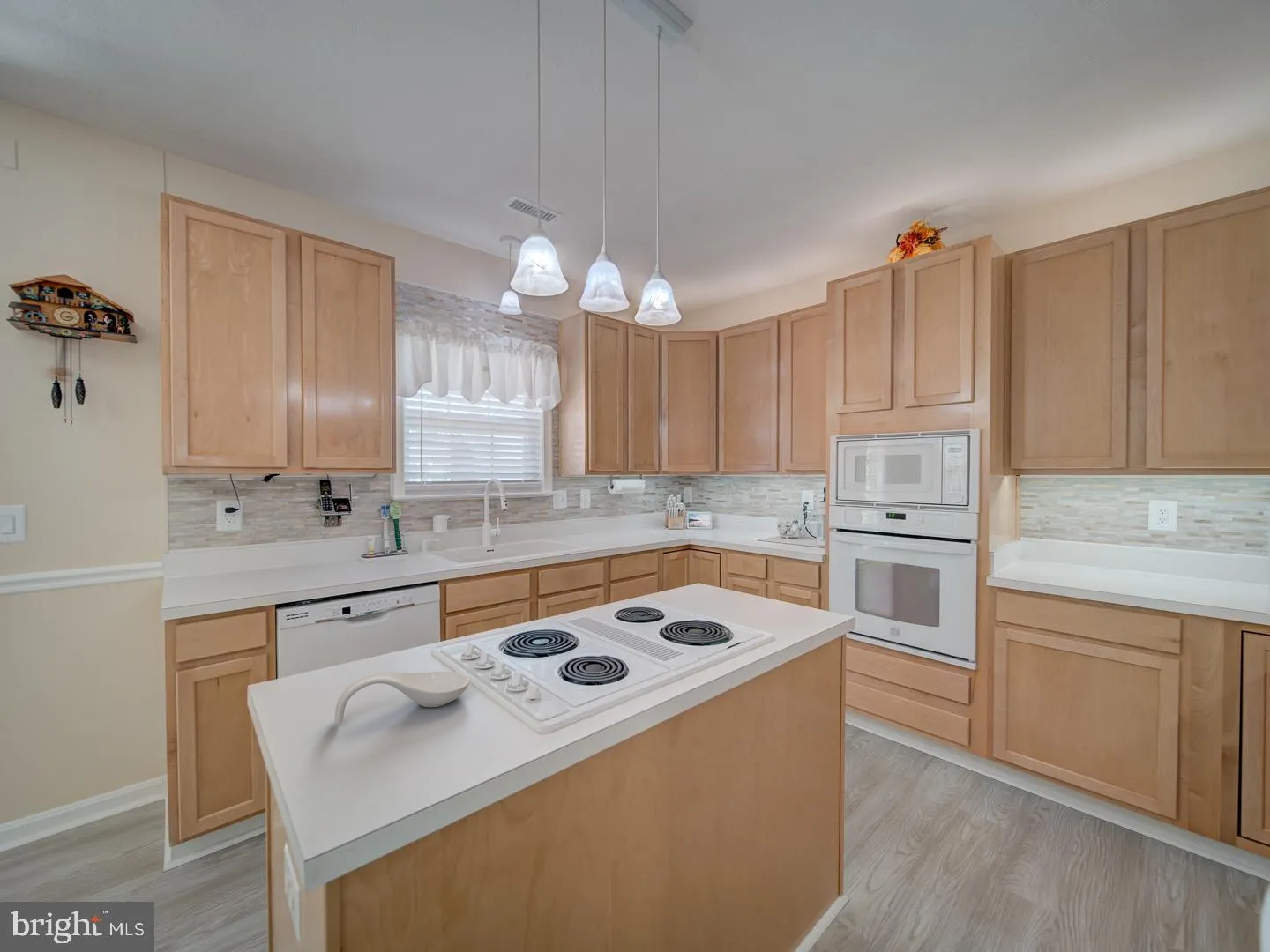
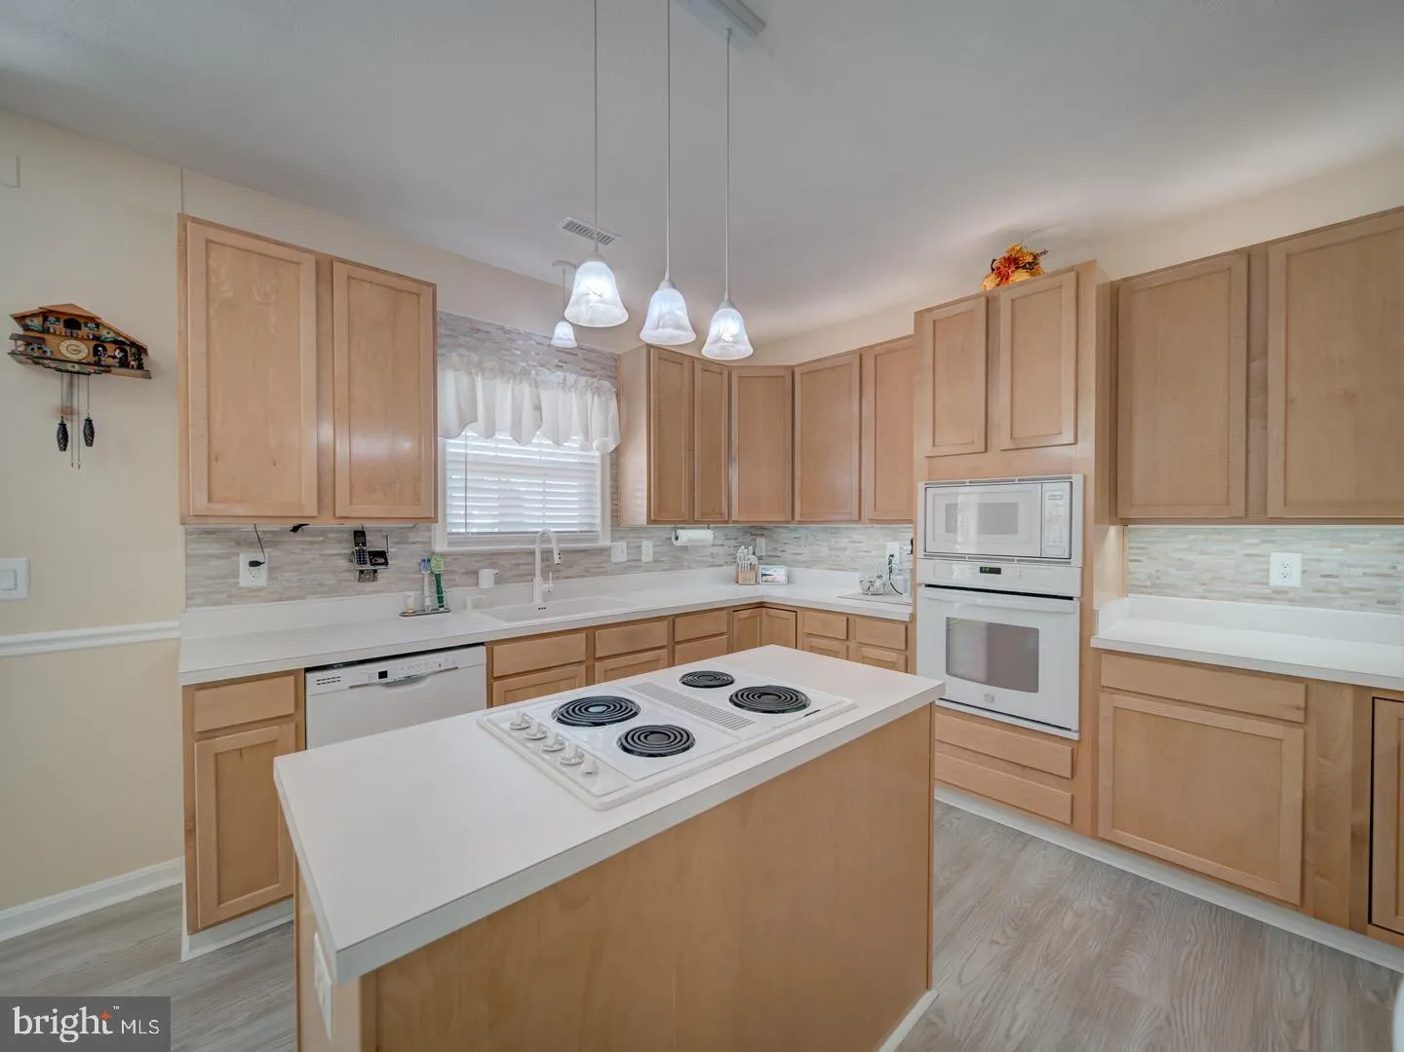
- spoon rest (406, 688)
